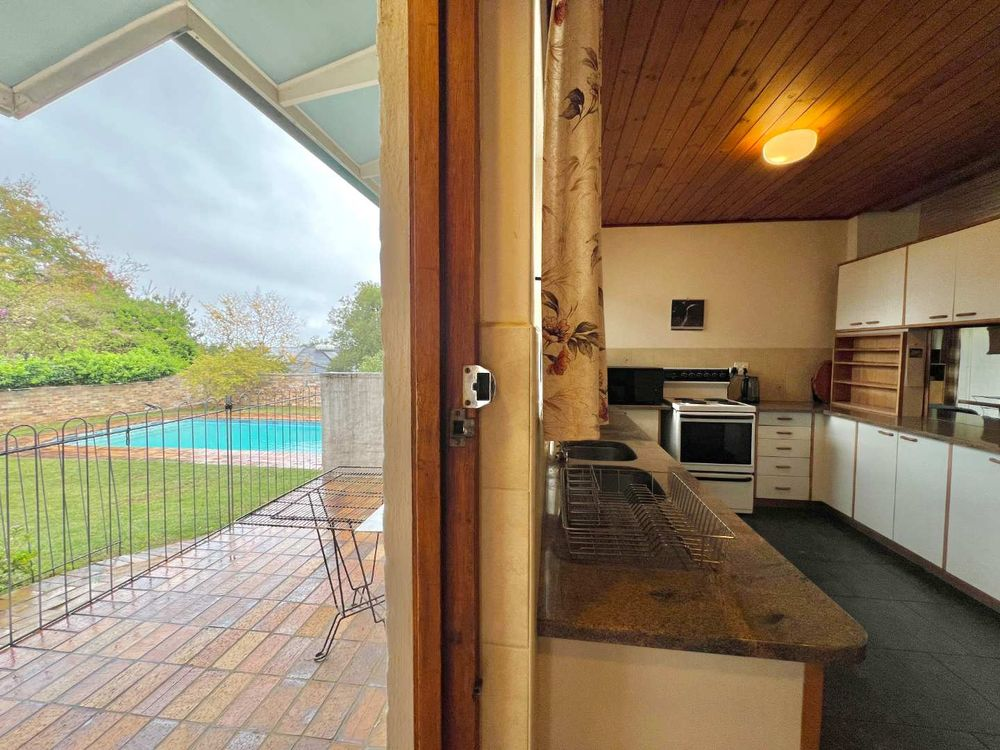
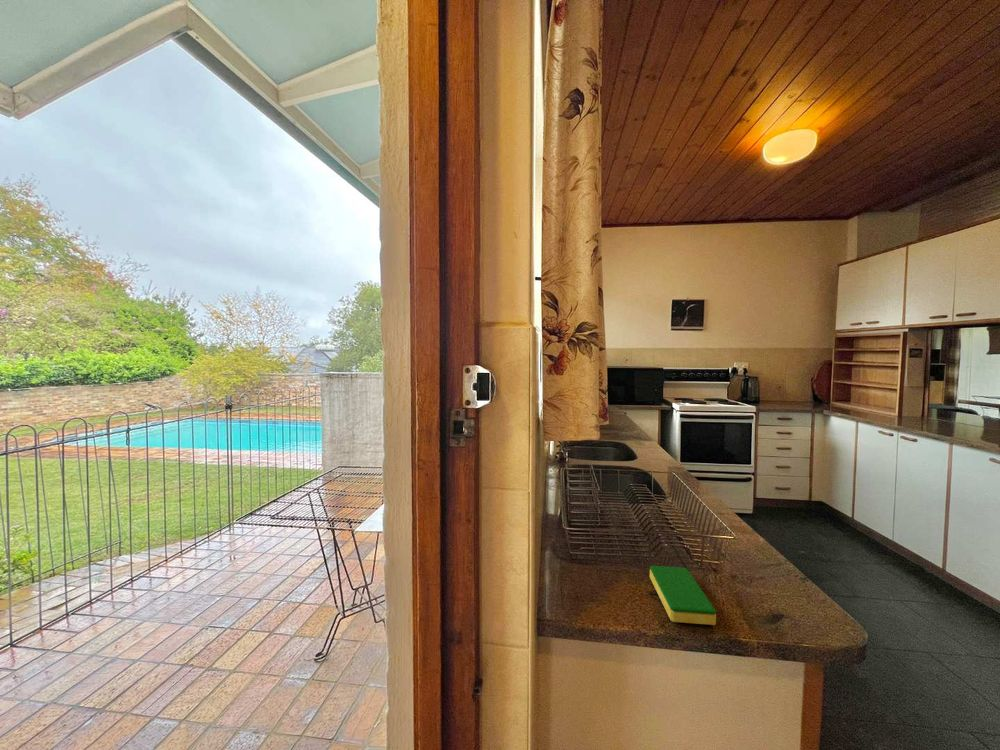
+ dish sponge (679, 592)
